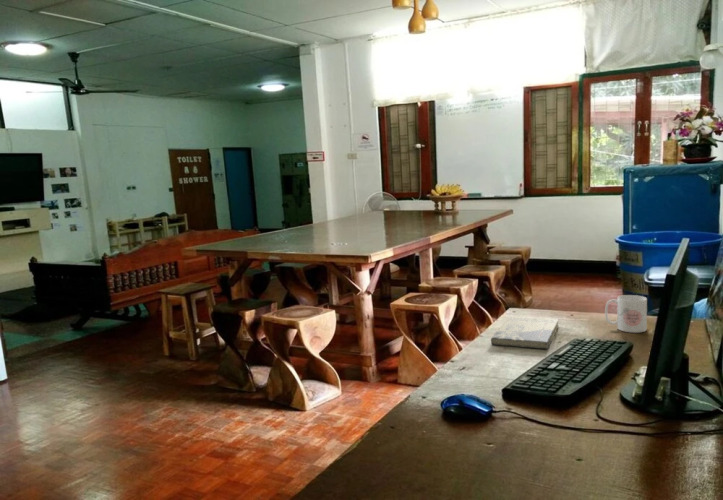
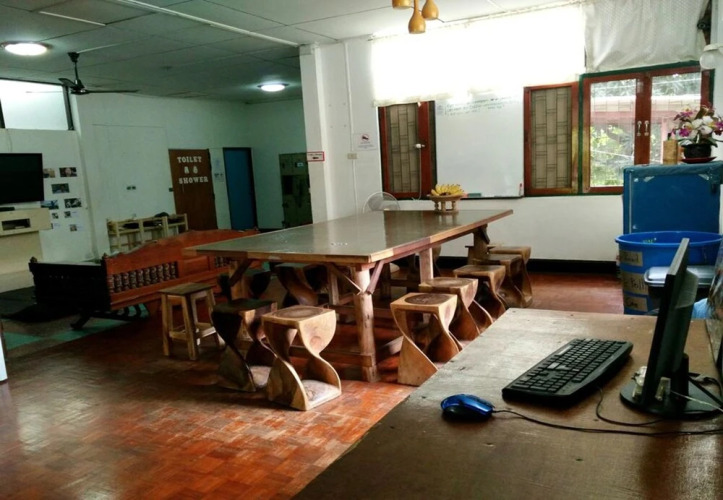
- book (526, 331)
- mug (625, 312)
